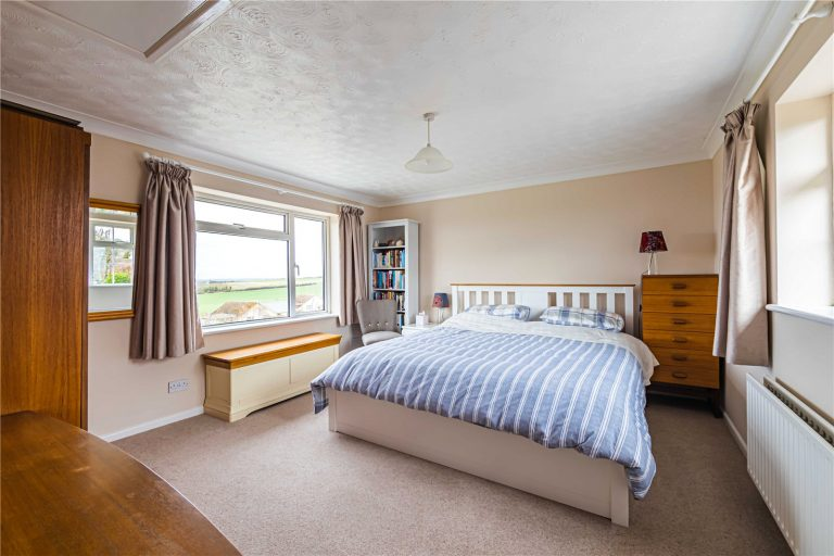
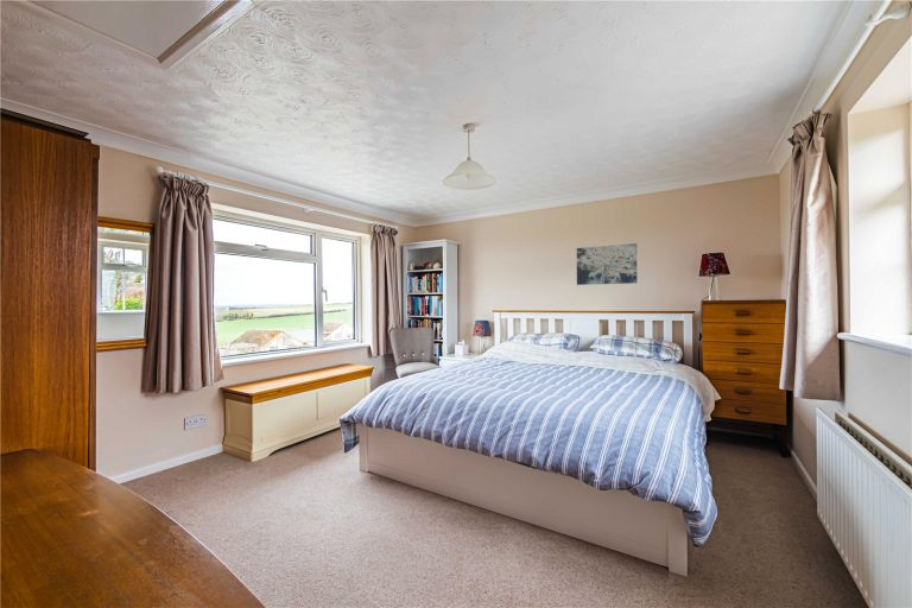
+ wall art (606, 265)
